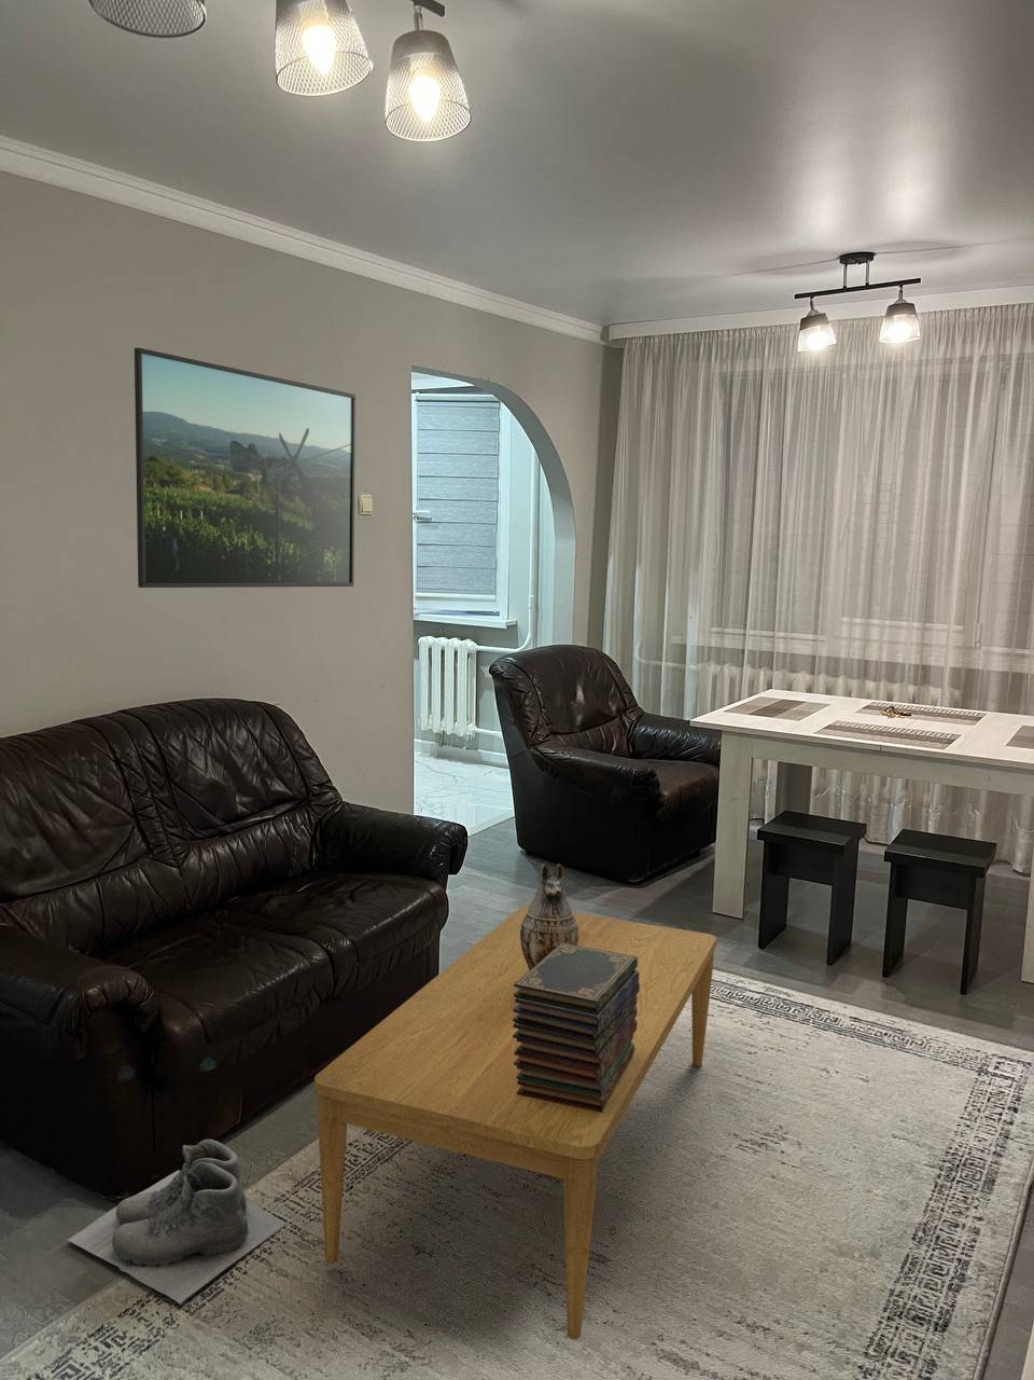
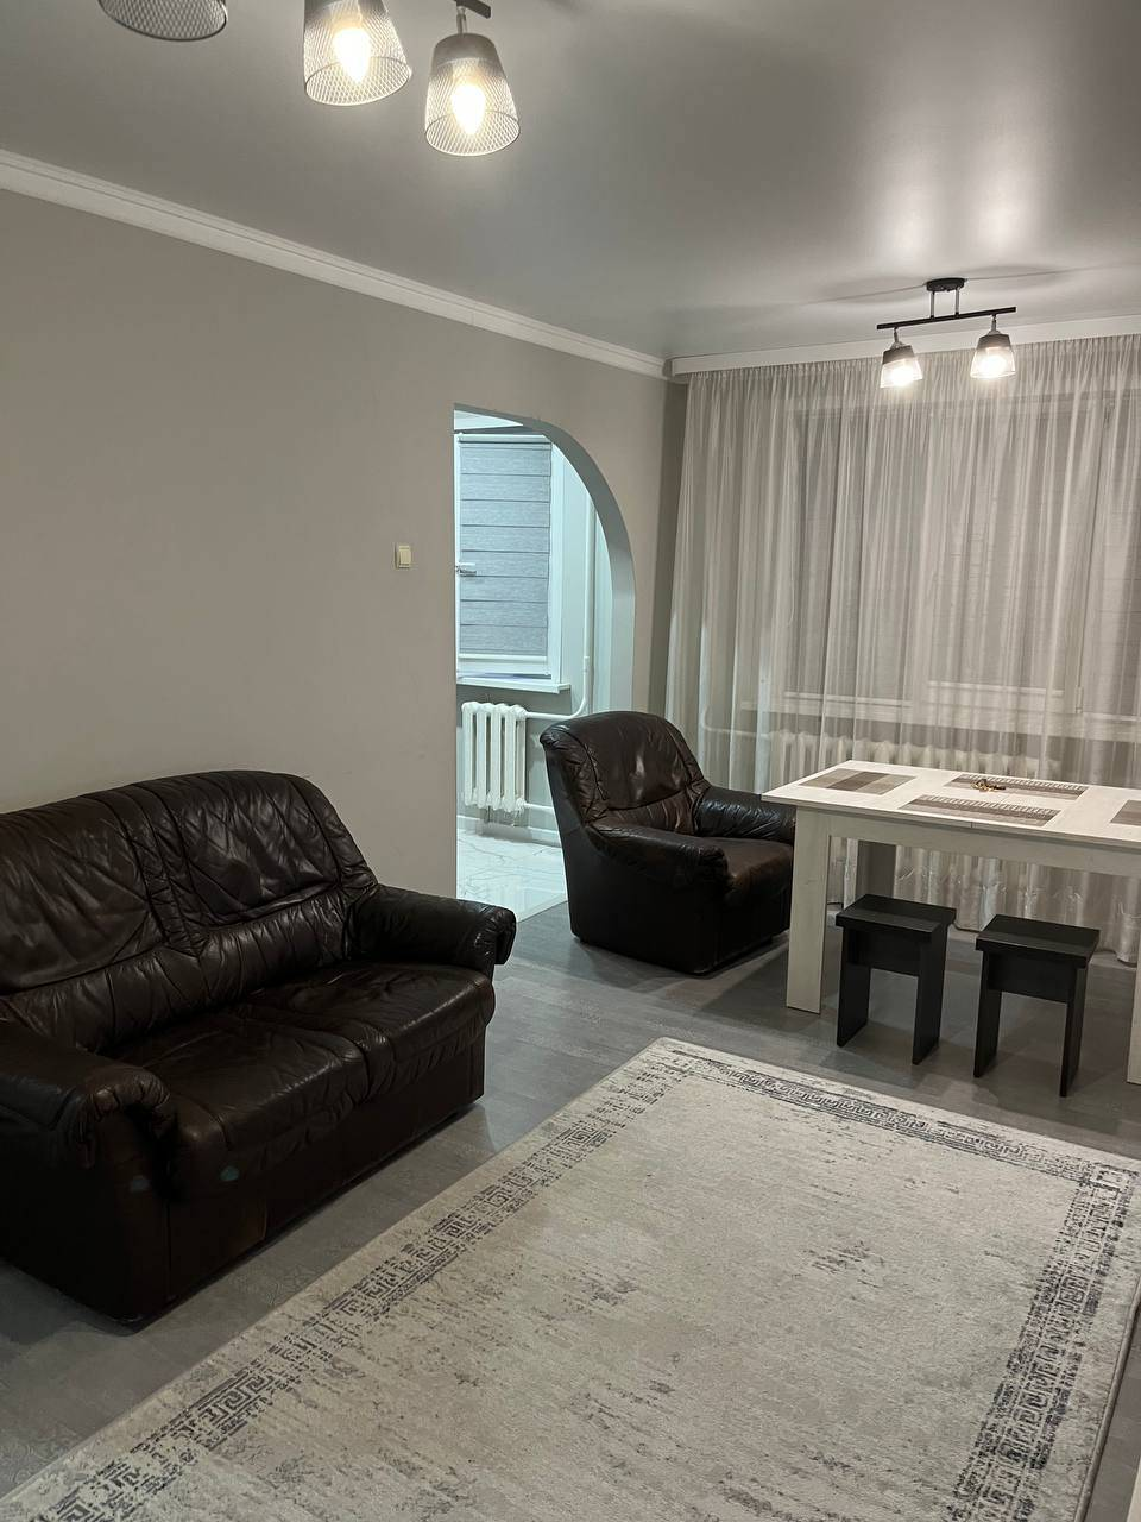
- decorative vase (550, 920)
- coffee table (520, 1069)
- book stack (577, 1020)
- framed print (256, 481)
- boots (179, 1192)
